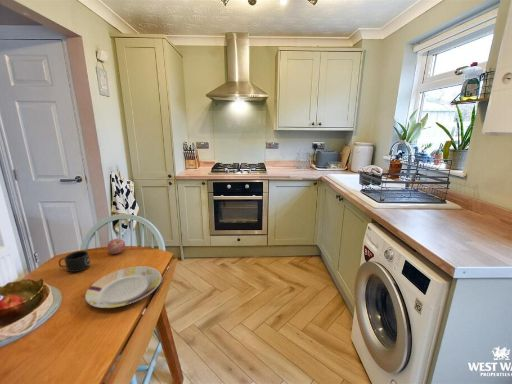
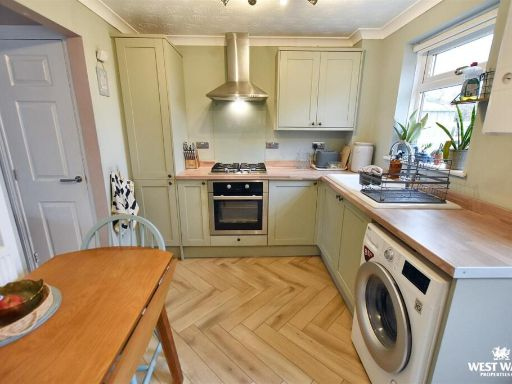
- mug (74, 262)
- plate (126, 286)
- apple (116, 246)
